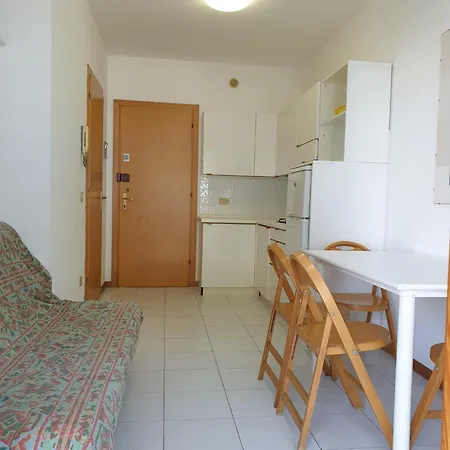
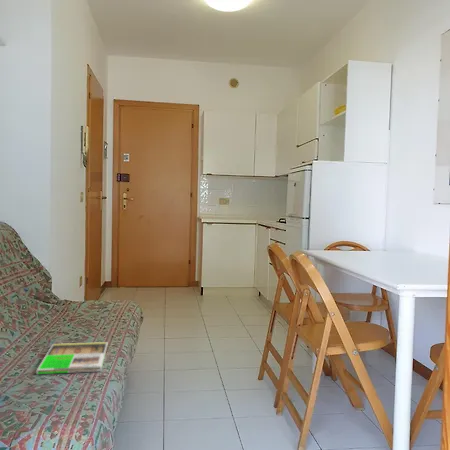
+ magazine (75, 356)
